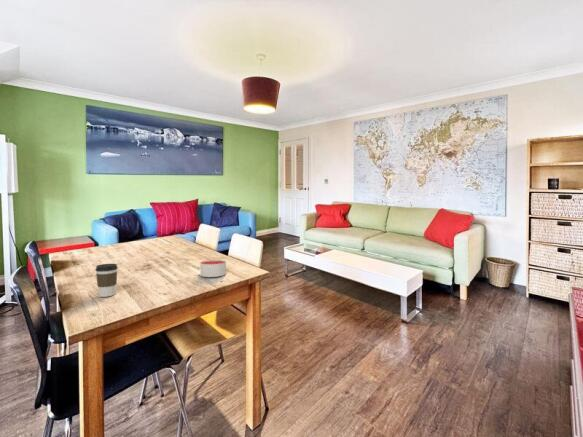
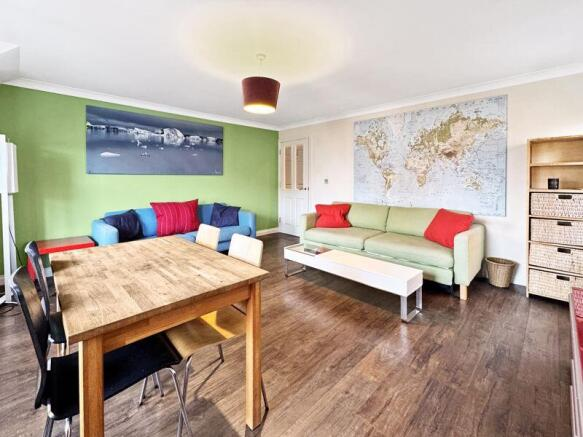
- coffee cup (107, 280)
- candle (213, 267)
